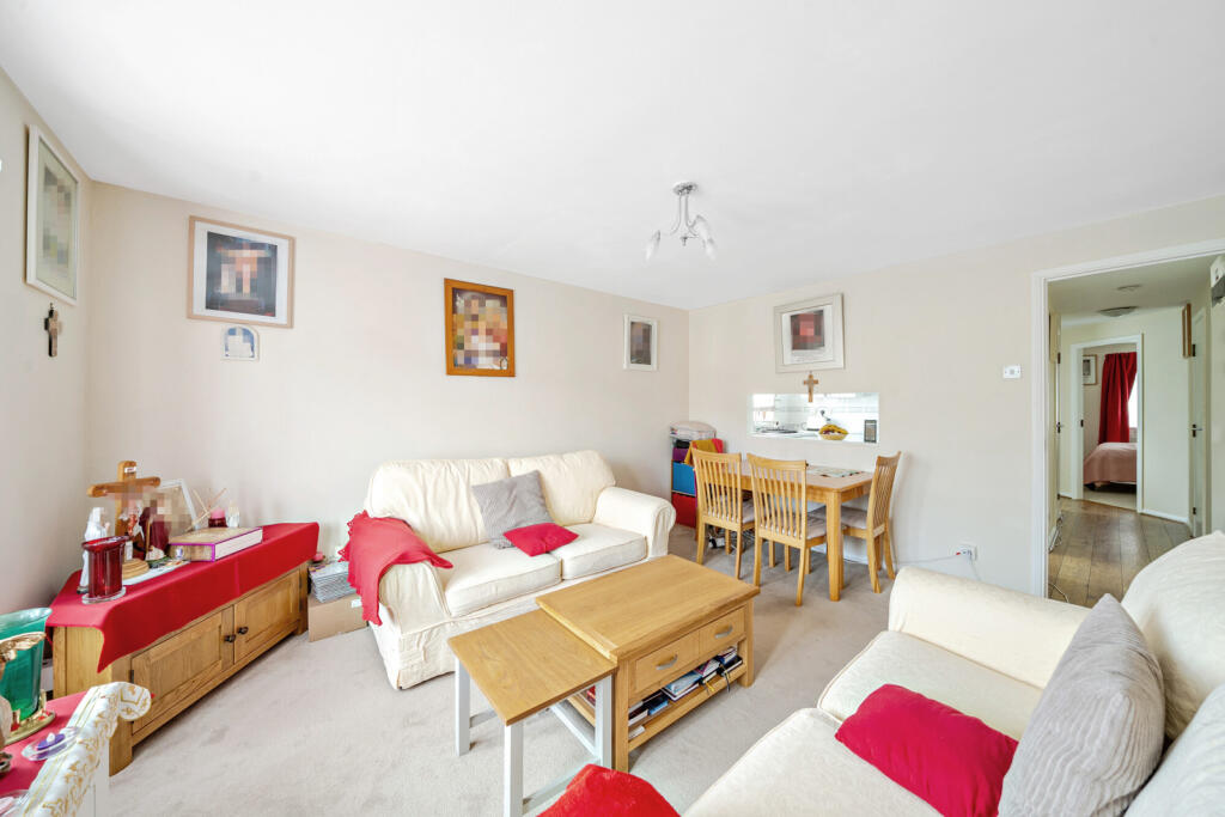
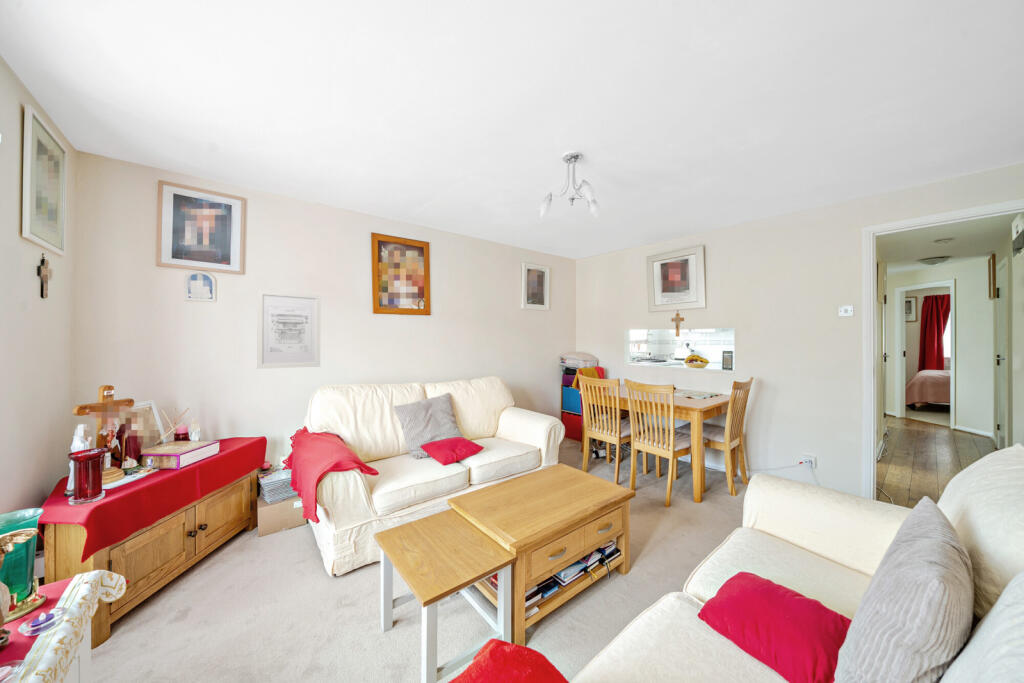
+ wall art (290, 330)
